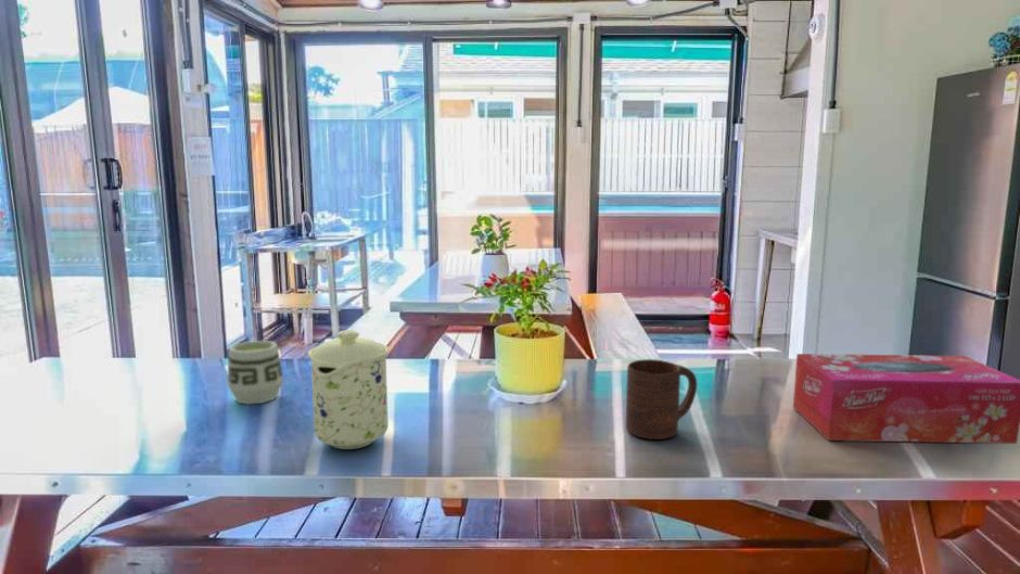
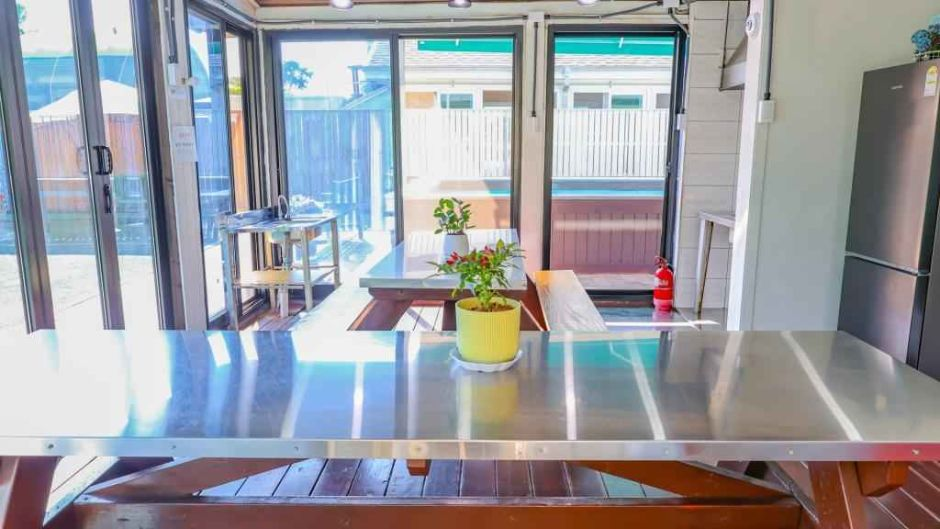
- cup (254, 371)
- tissue box (900, 395)
- mug (353, 385)
- cup (658, 397)
